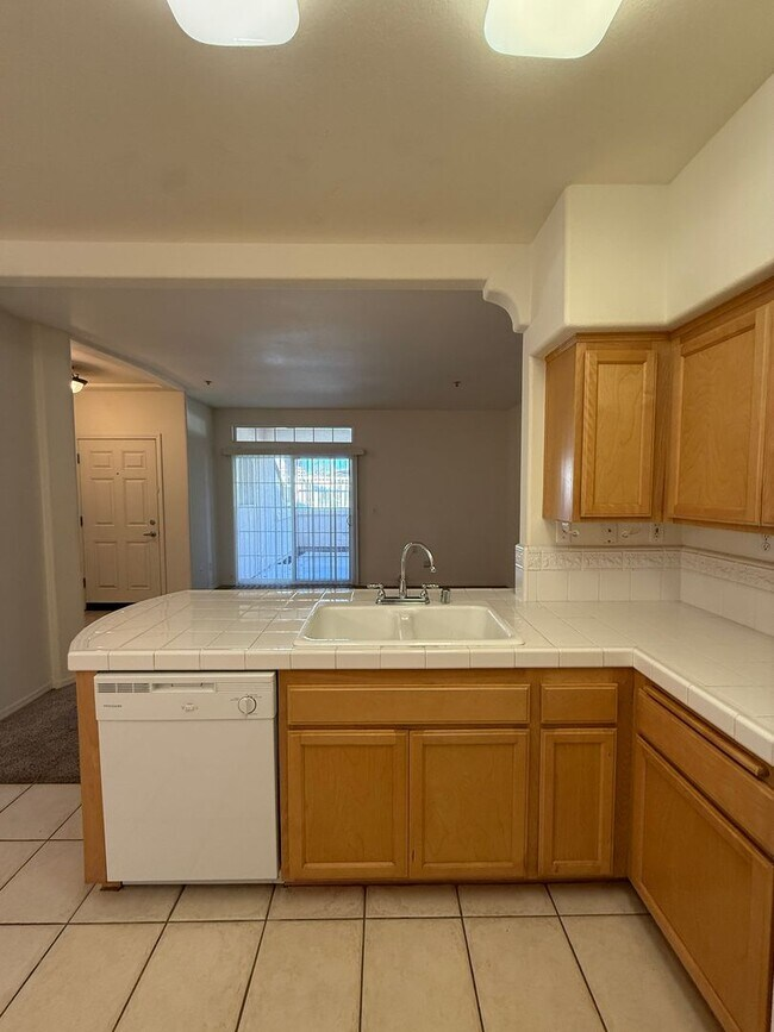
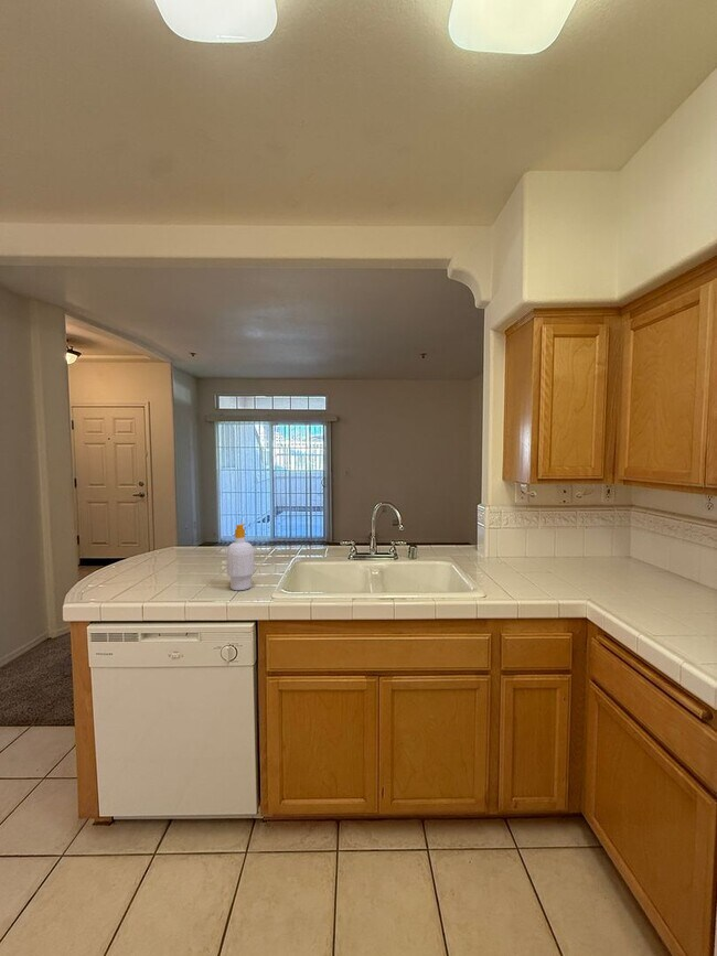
+ soap bottle (239, 556)
